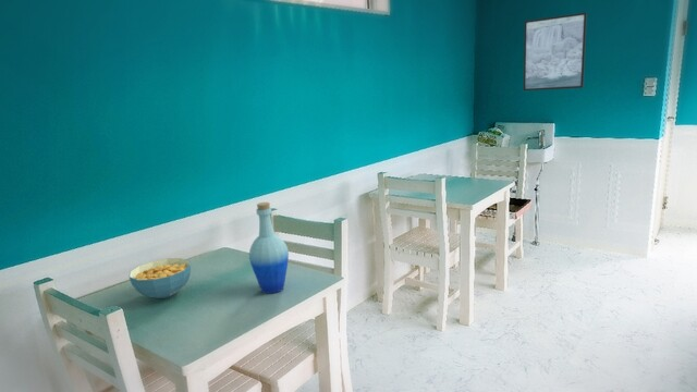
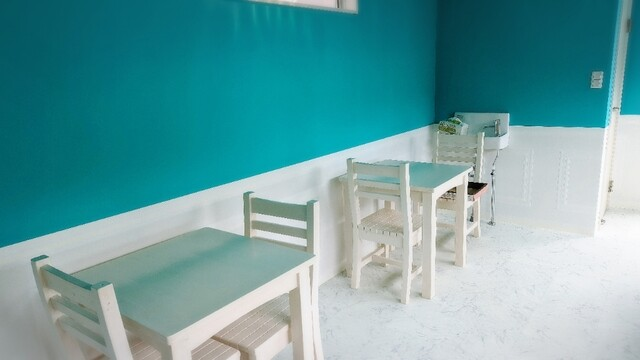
- cereal bowl (162, 281)
- bottle (268, 246)
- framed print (553, 53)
